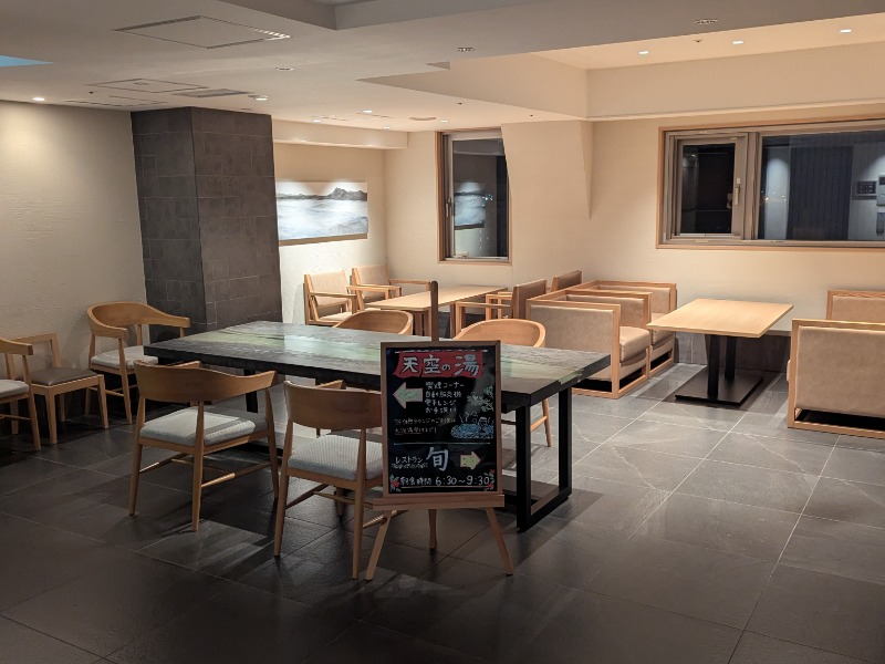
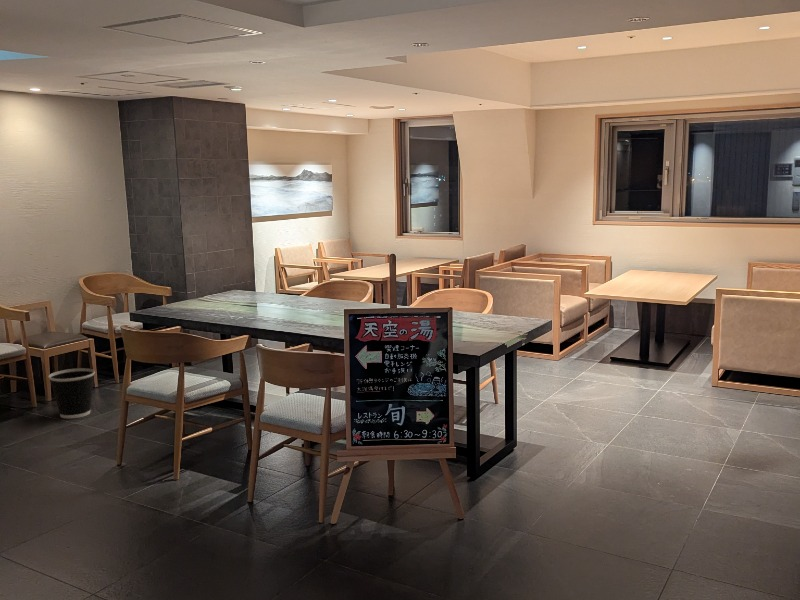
+ wastebasket (73, 393)
